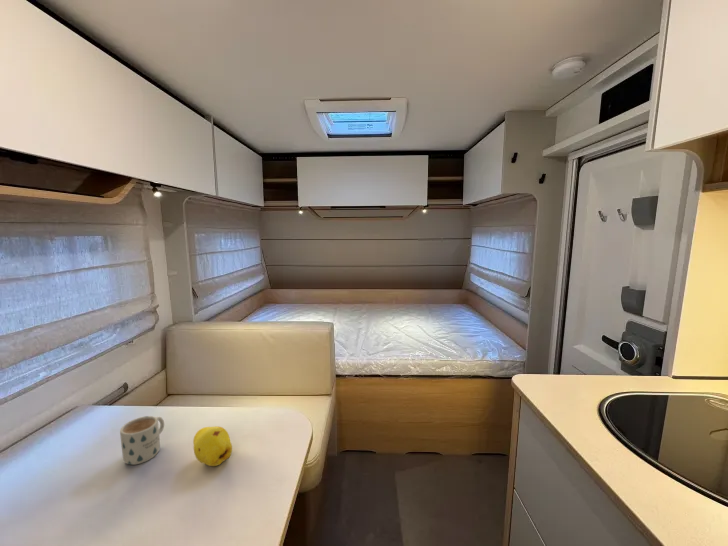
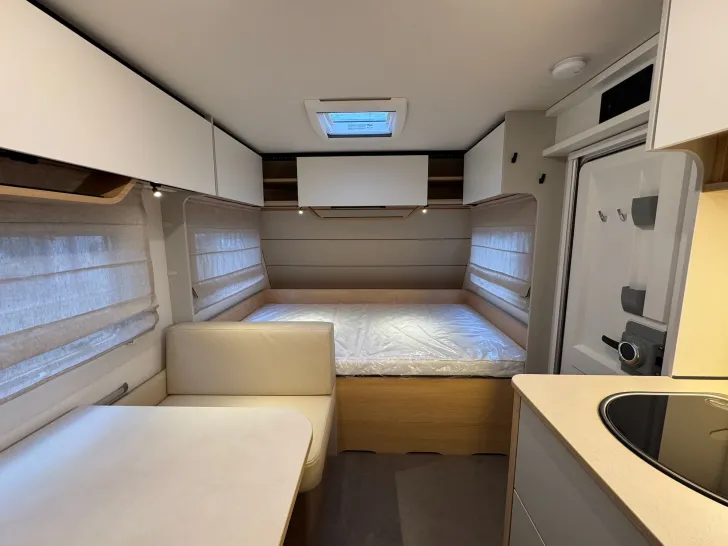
- fruit (211, 443)
- mug (146, 436)
